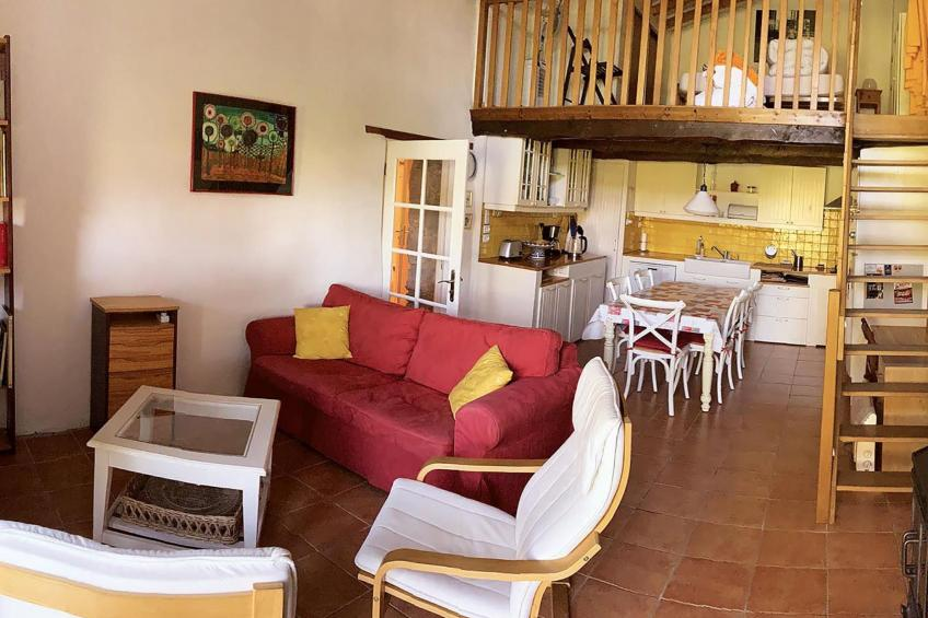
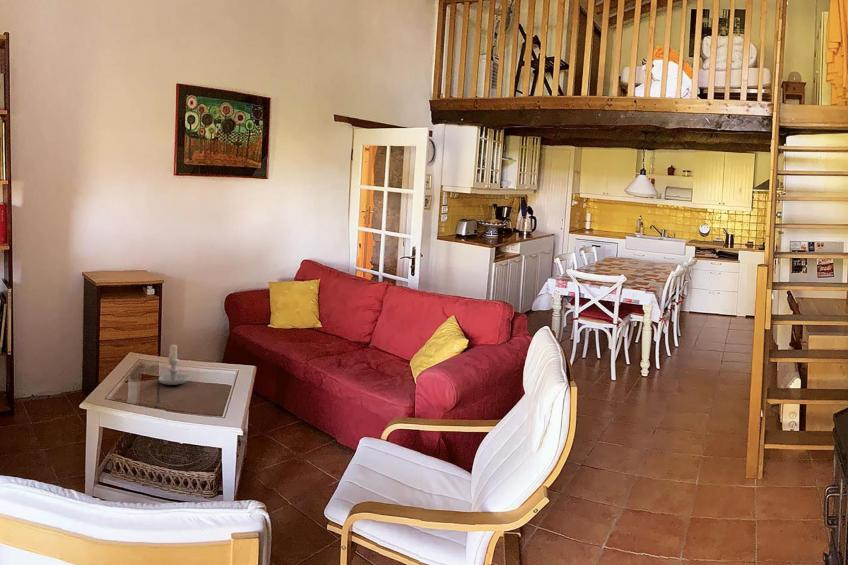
+ candle (173, 363)
